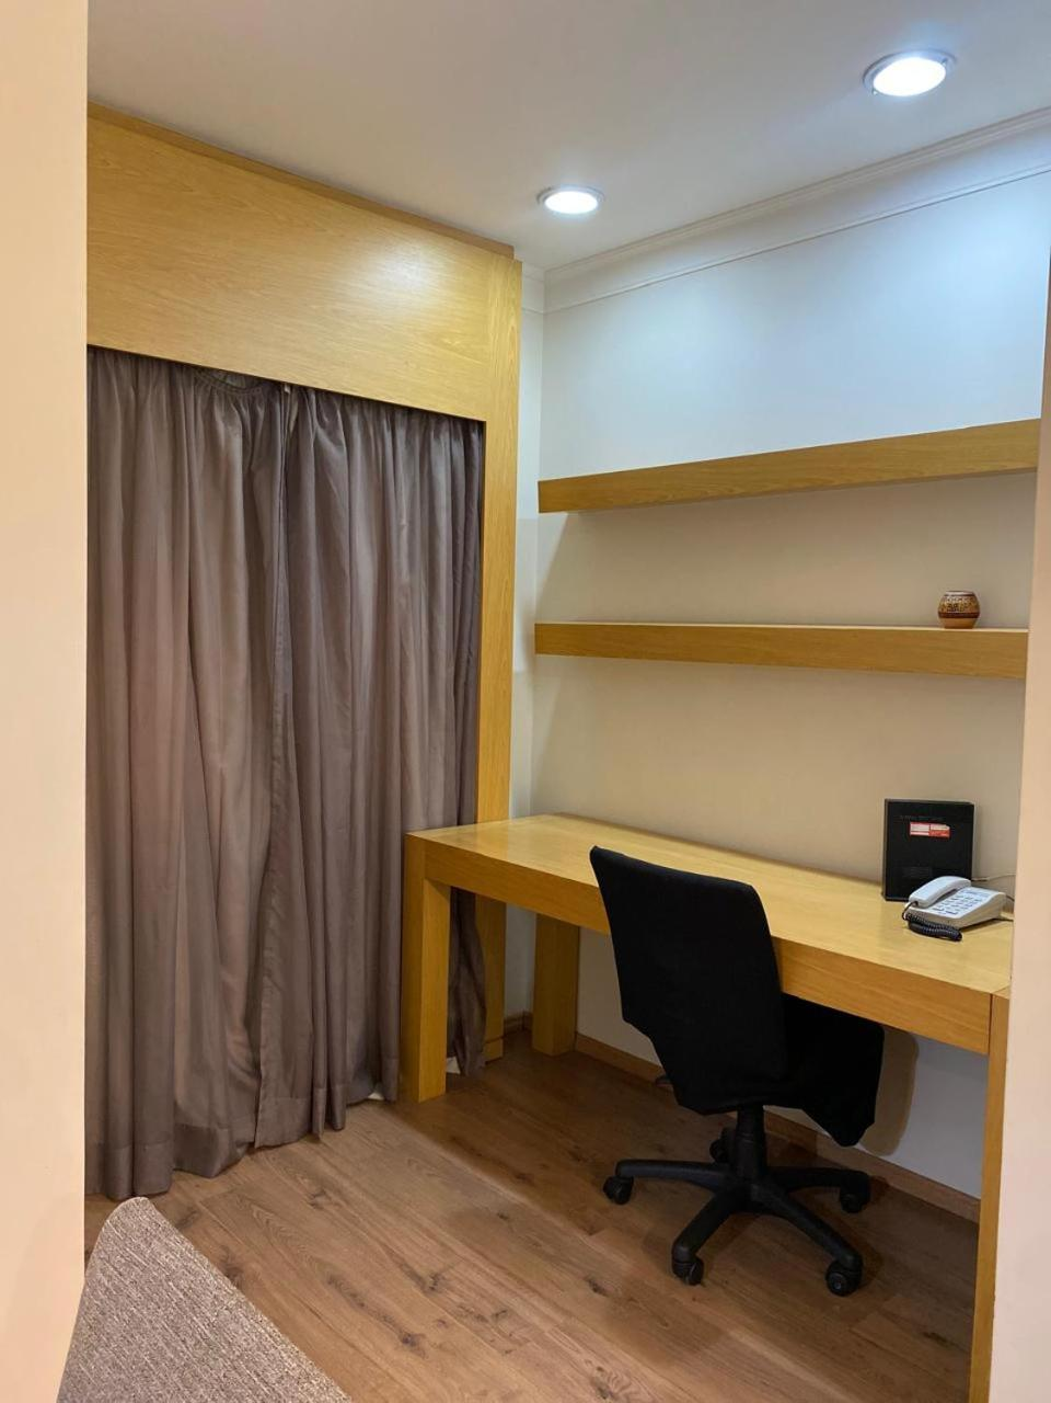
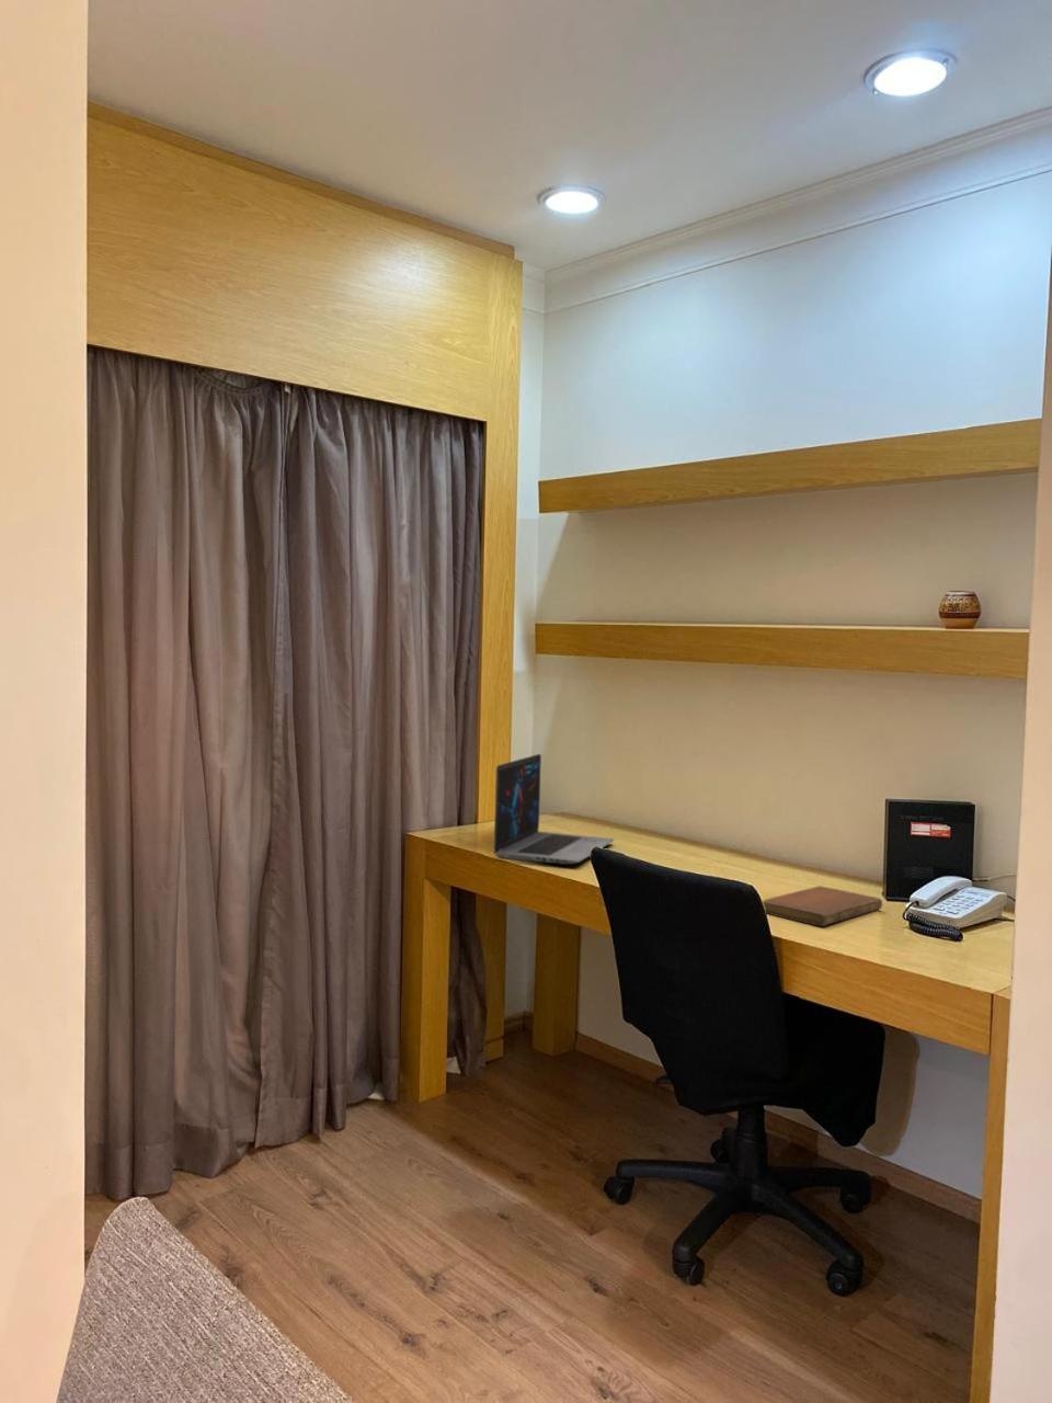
+ notebook (821, 905)
+ laptop (539, 800)
